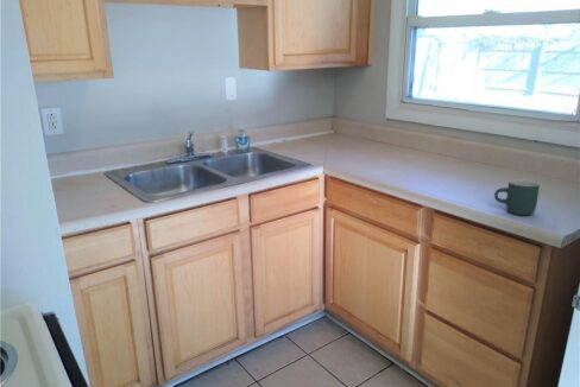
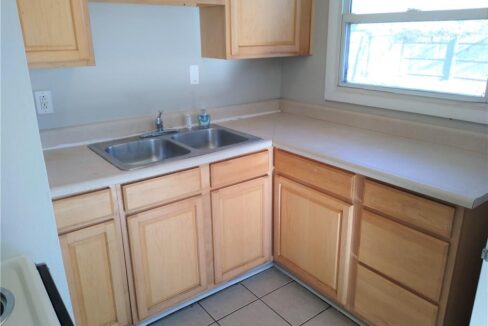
- mug (517, 197)
